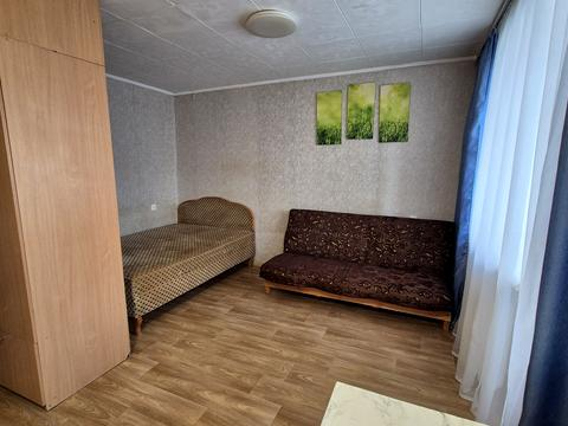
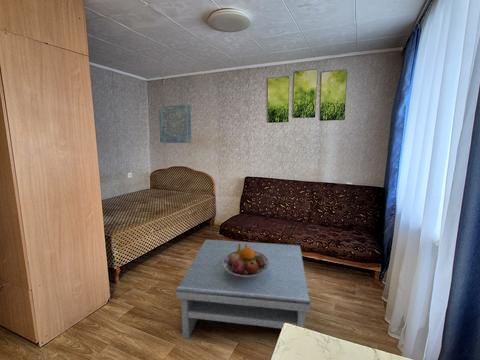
+ coffee table (246, 286)
+ fruit bowl (246, 259)
+ wall art (174, 124)
